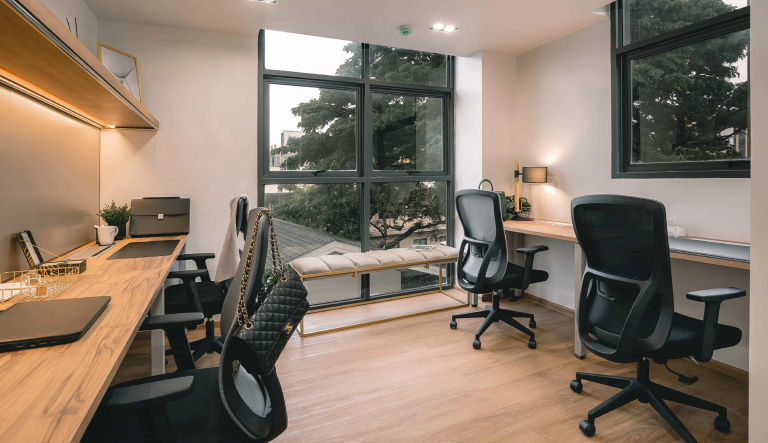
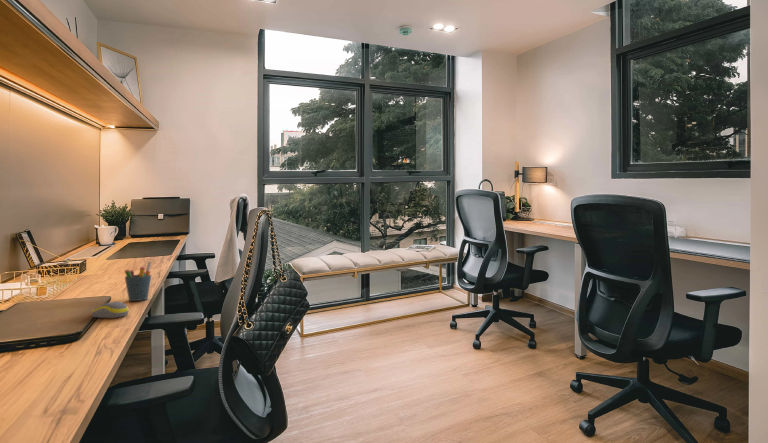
+ pen holder (138, 281)
+ computer mouse (110, 308)
